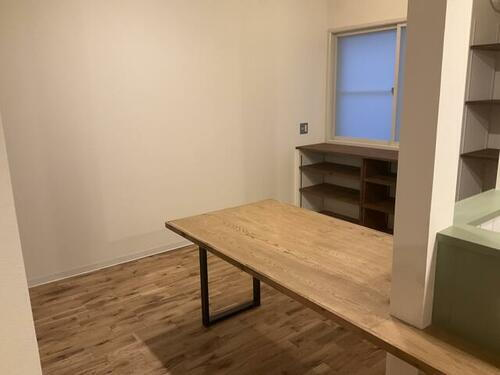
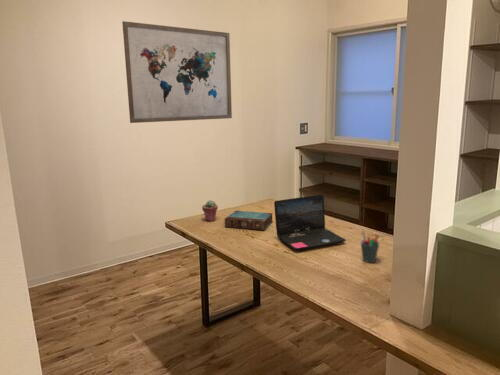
+ laptop (309, 221)
+ wall art (182, 75)
+ potted succulent (210, 209)
+ pen holder (370, 246)
+ book (249, 219)
